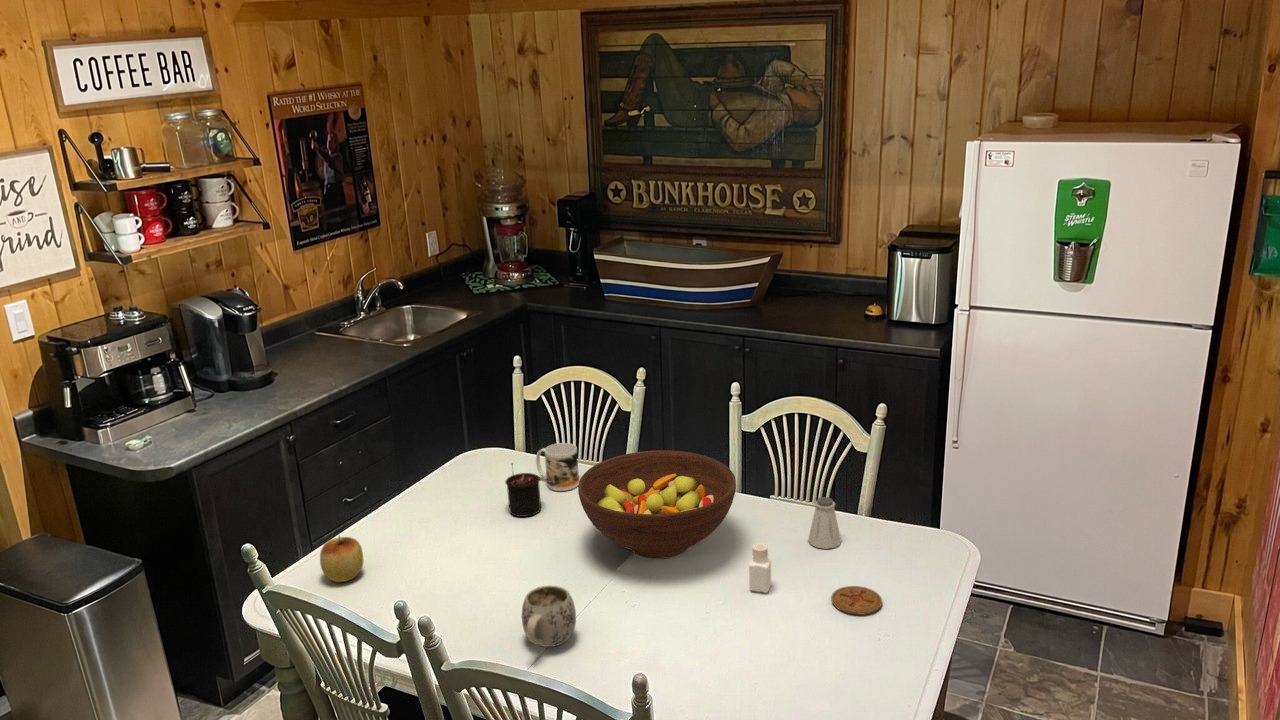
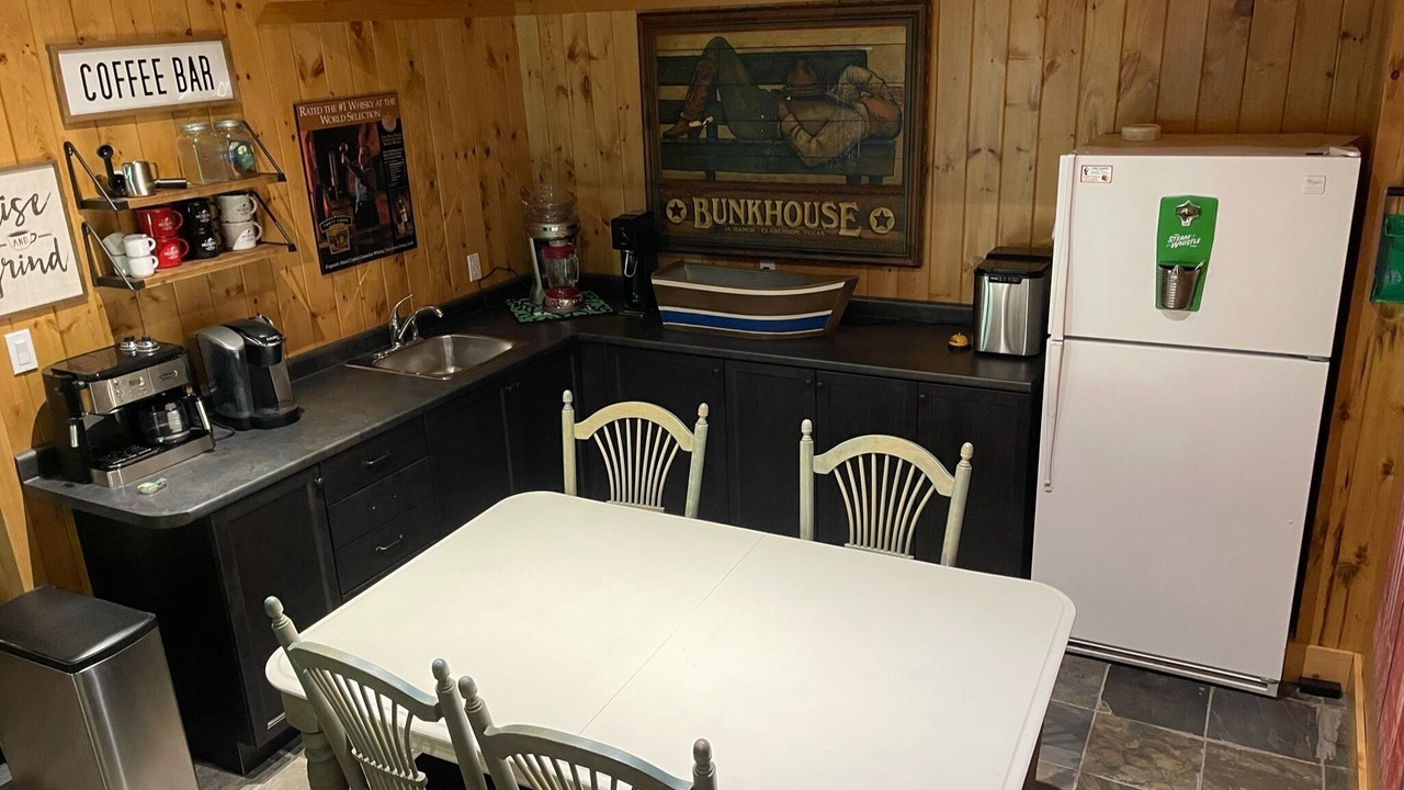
- pepper shaker (760, 567)
- mug (556, 465)
- apple (341, 556)
- coaster (856, 599)
- saltshaker (824, 520)
- candle (523, 487)
- mug (545, 623)
- fruit bowl (658, 513)
